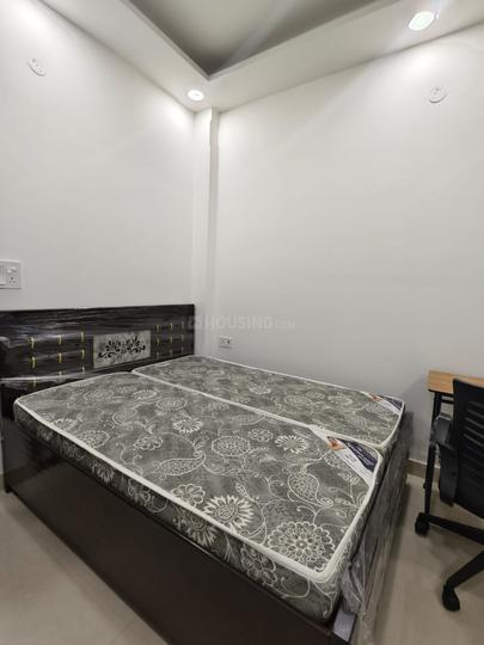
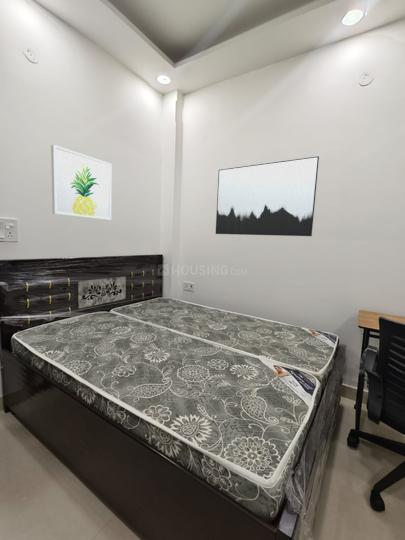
+ wall art (84, 186)
+ wall art (261, 200)
